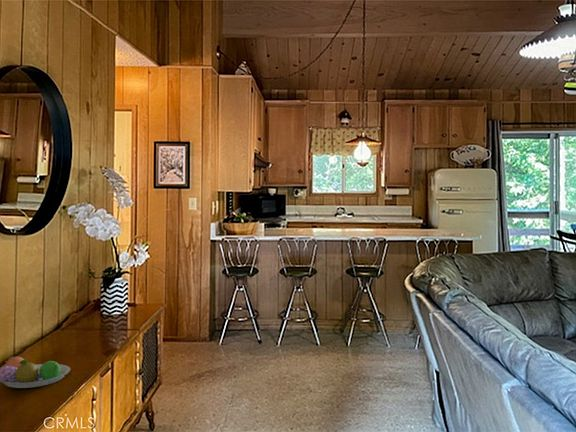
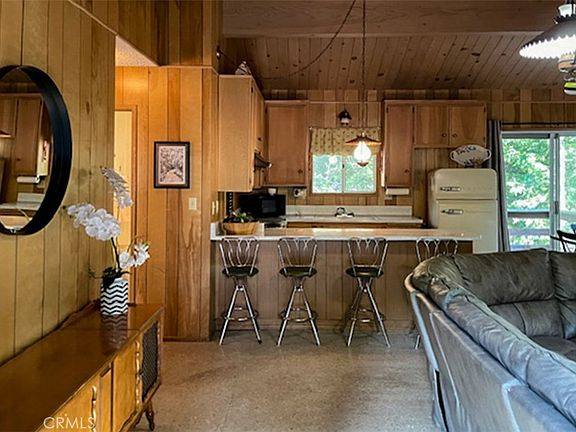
- fruit bowl (35, 367)
